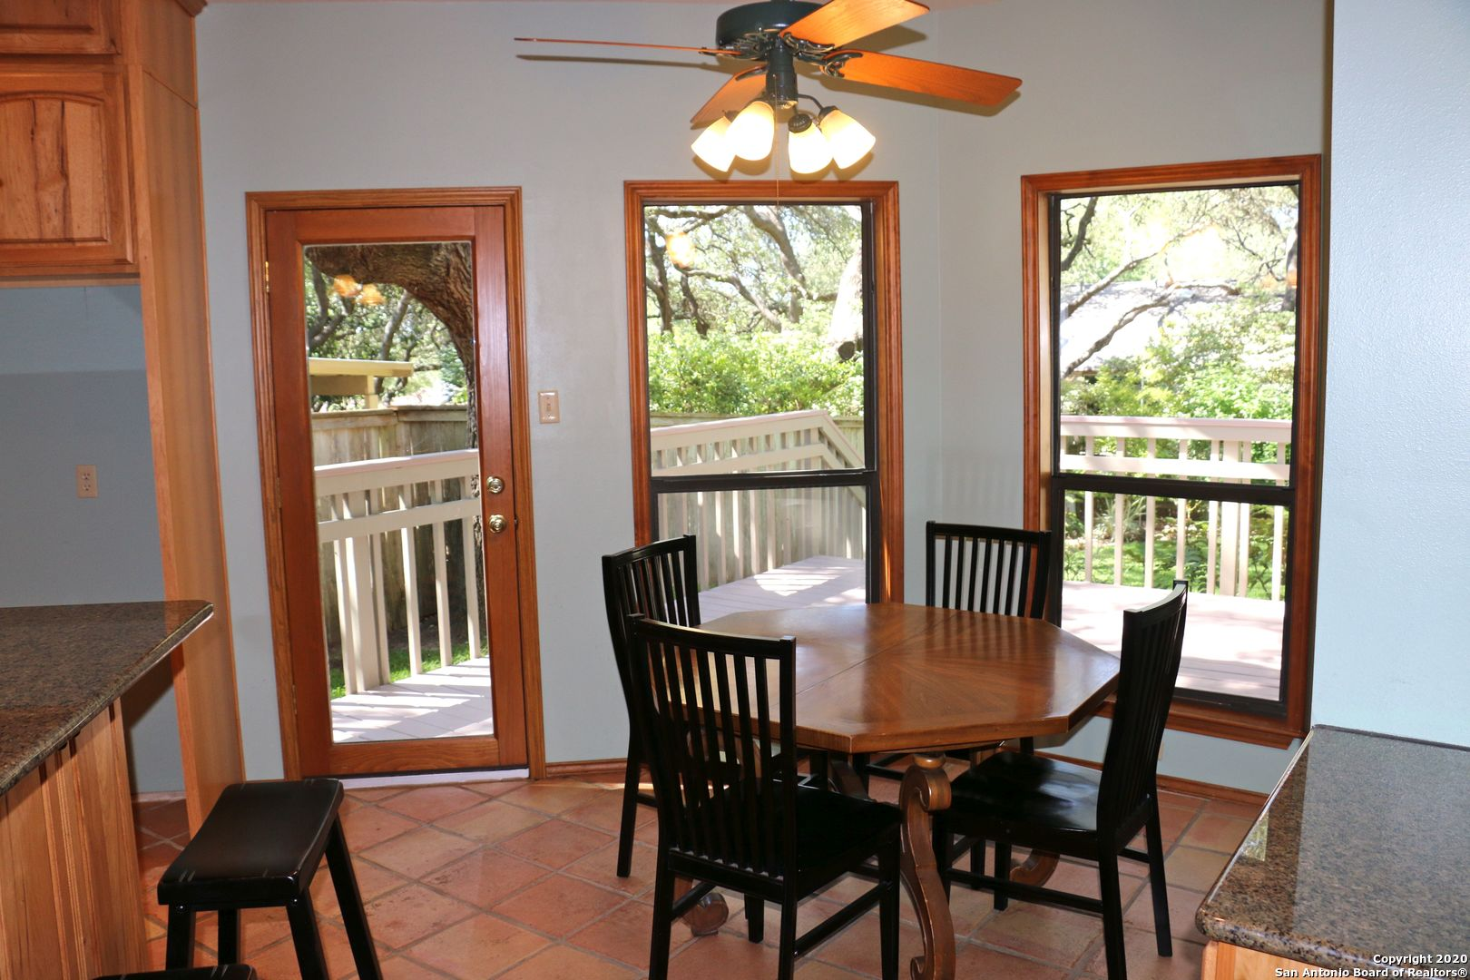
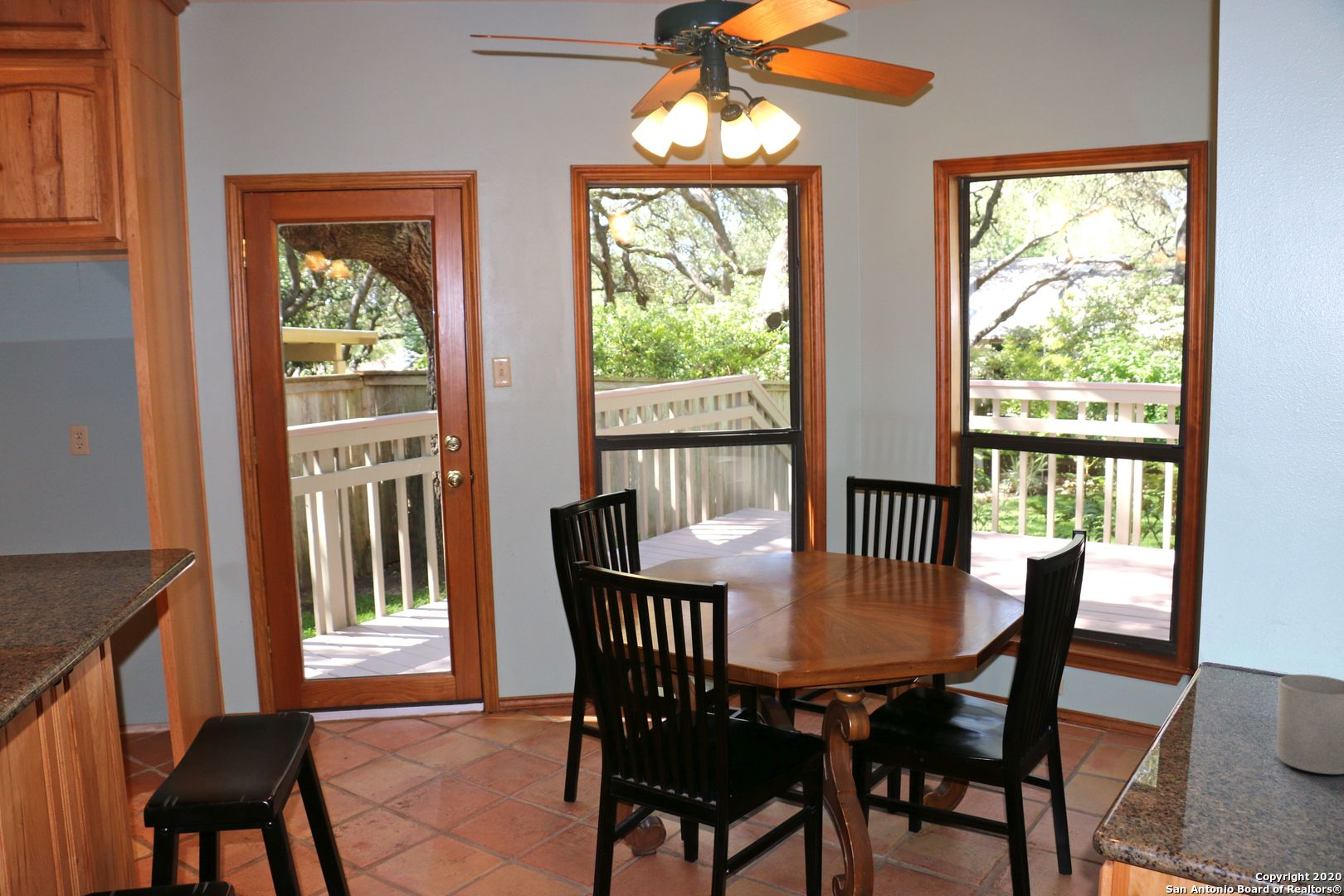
+ mug (1317, 718)
